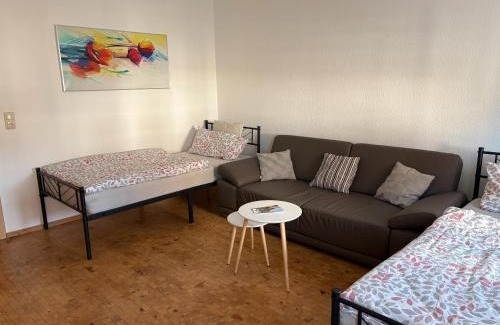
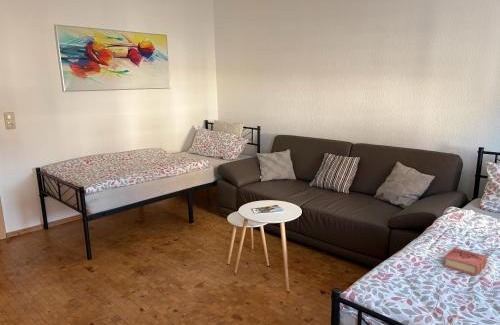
+ book (465, 261)
